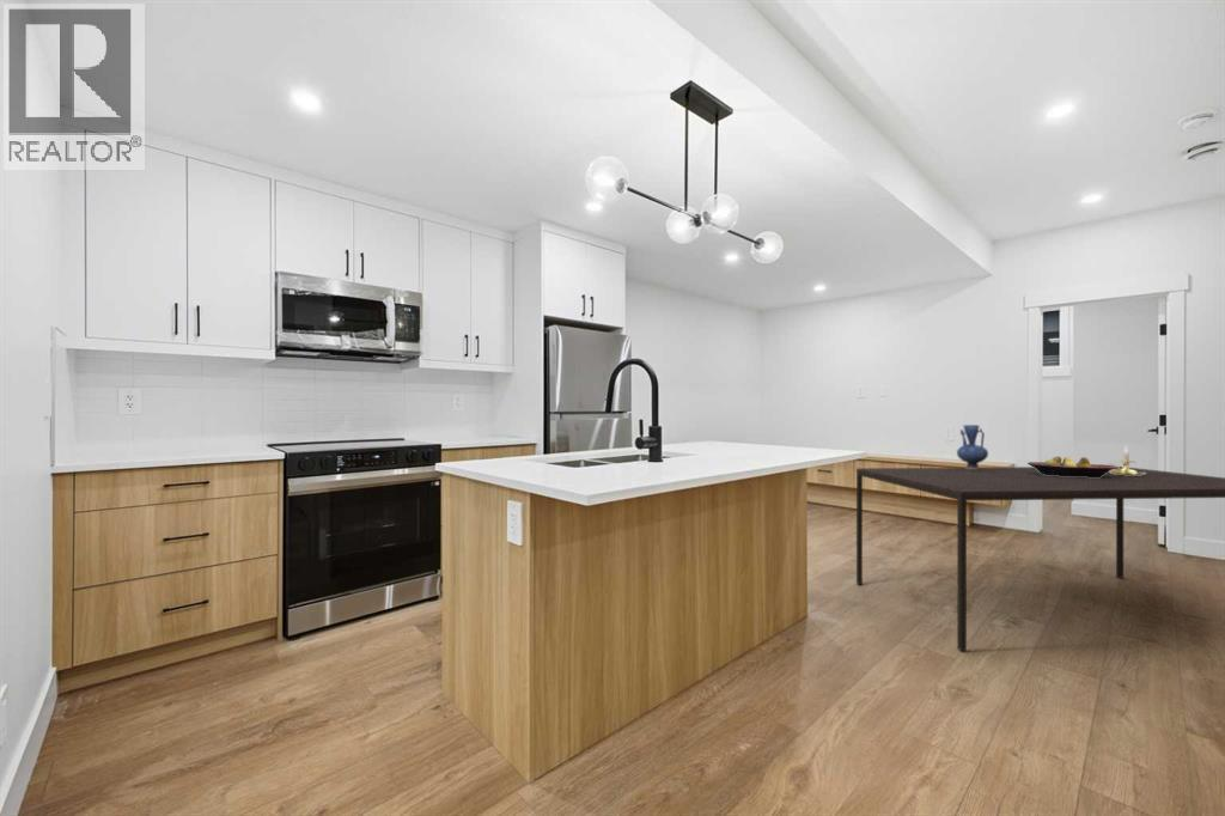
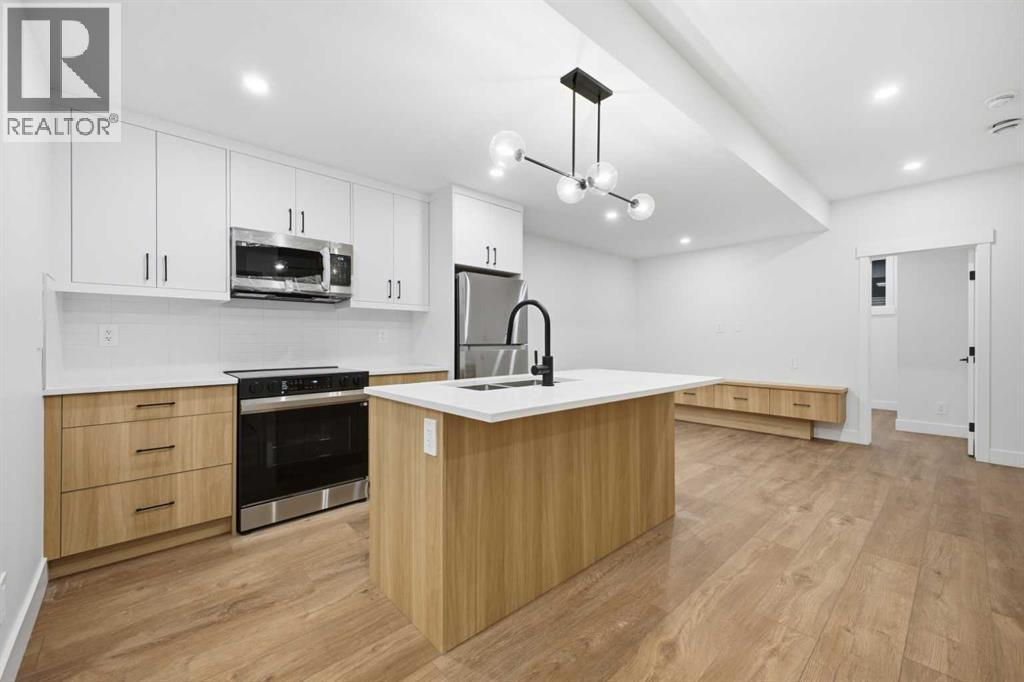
- vase (971, 446)
- fruit bowl (1071, 465)
- candle holder (1123, 458)
- dining table (1054, 499)
